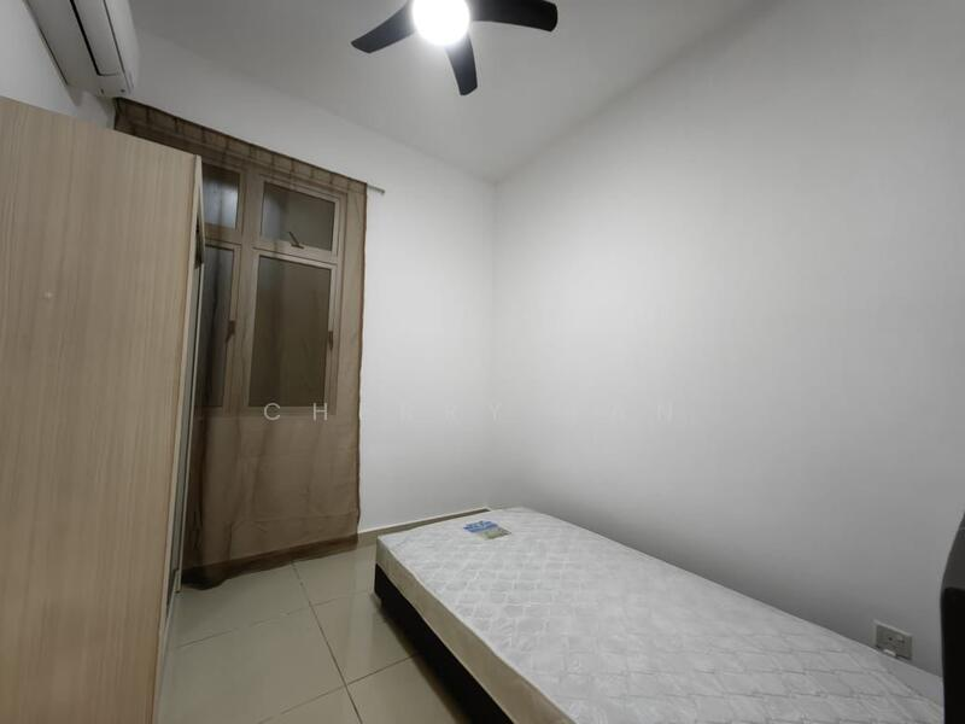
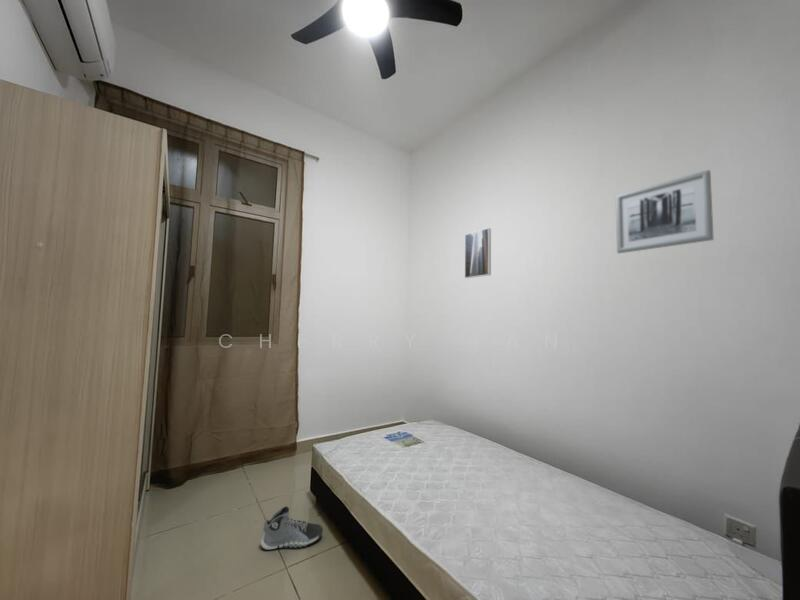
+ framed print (477, 254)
+ wall art (659, 215)
+ sneaker (293, 524)
